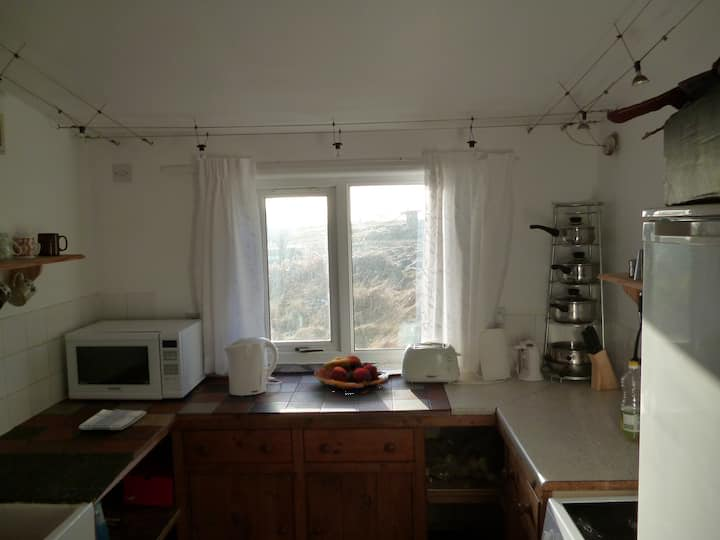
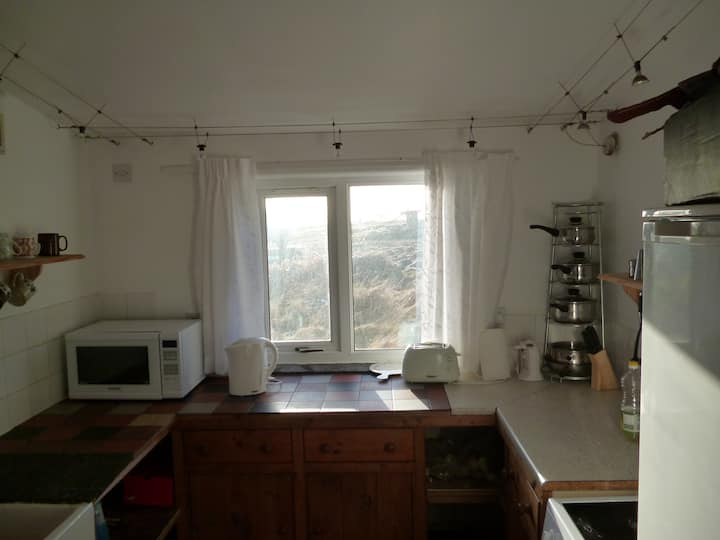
- dish towel (114, 418)
- fruit basket (349, 373)
